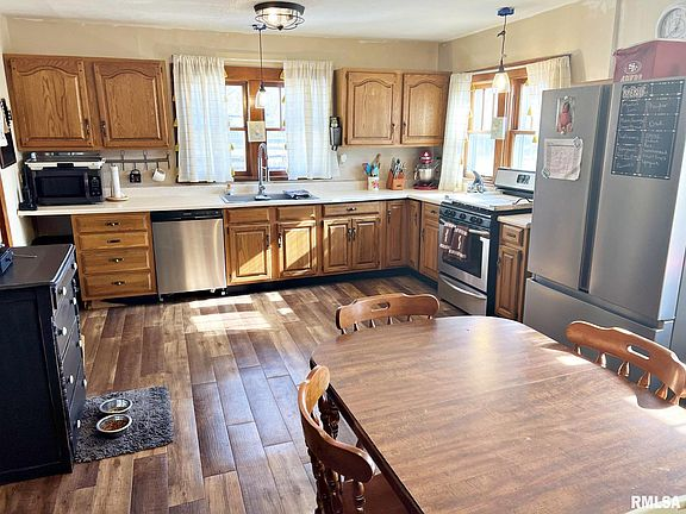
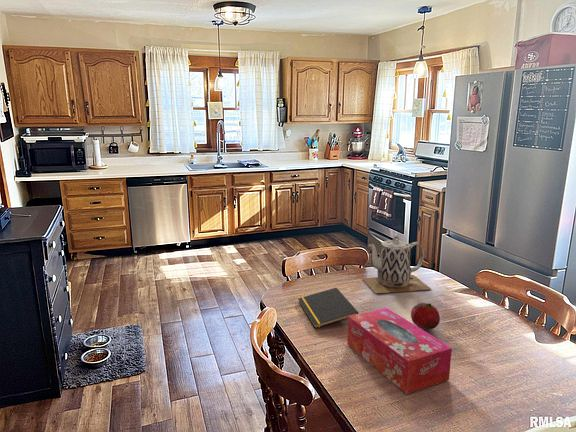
+ notepad (326, 306)
+ tissue box (395, 346)
+ teapot (396, 260)
+ fruit (425, 314)
